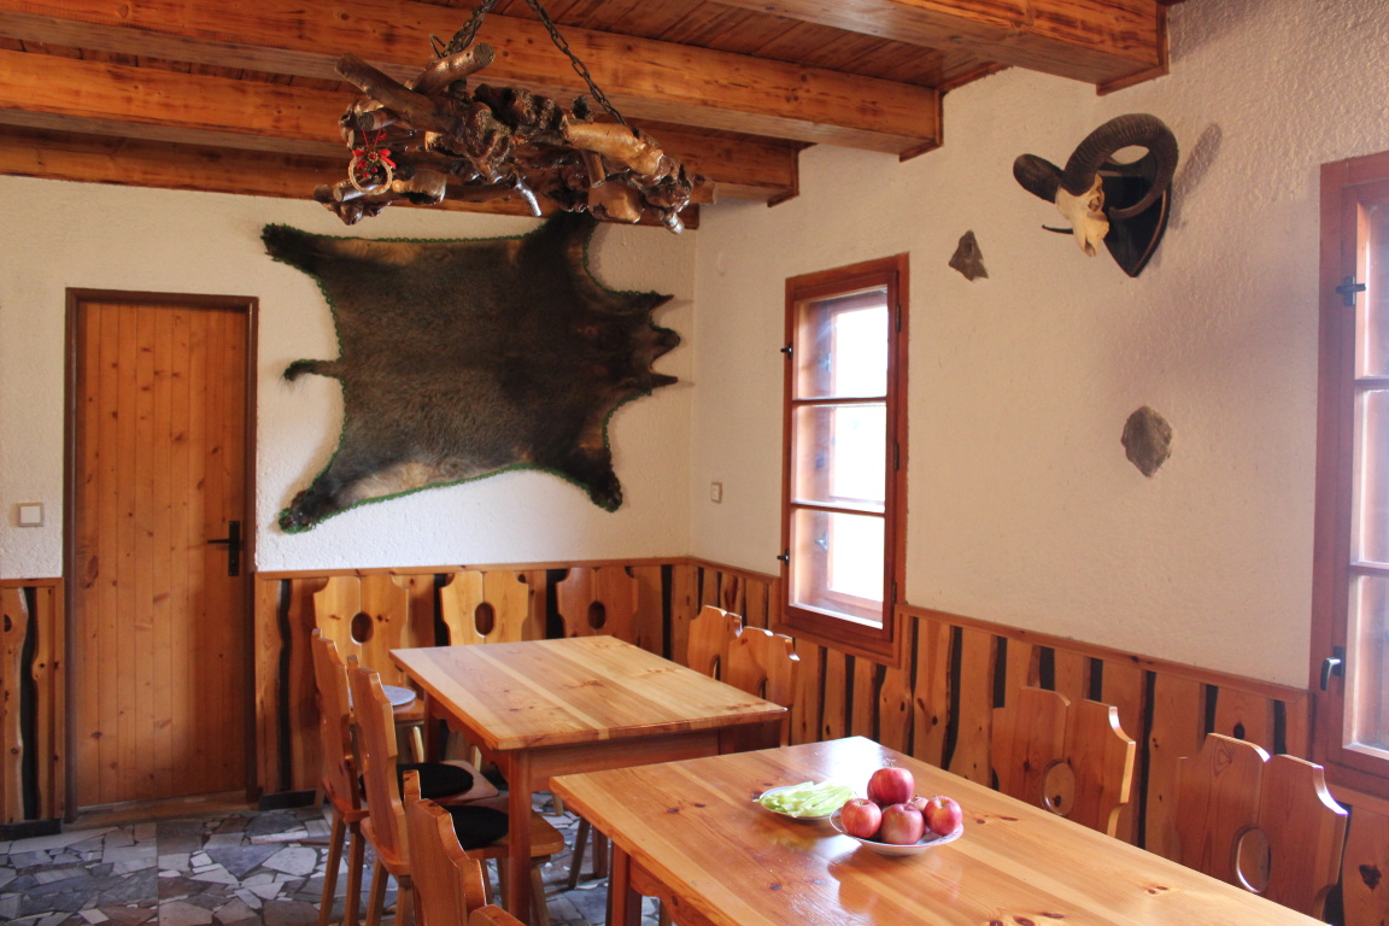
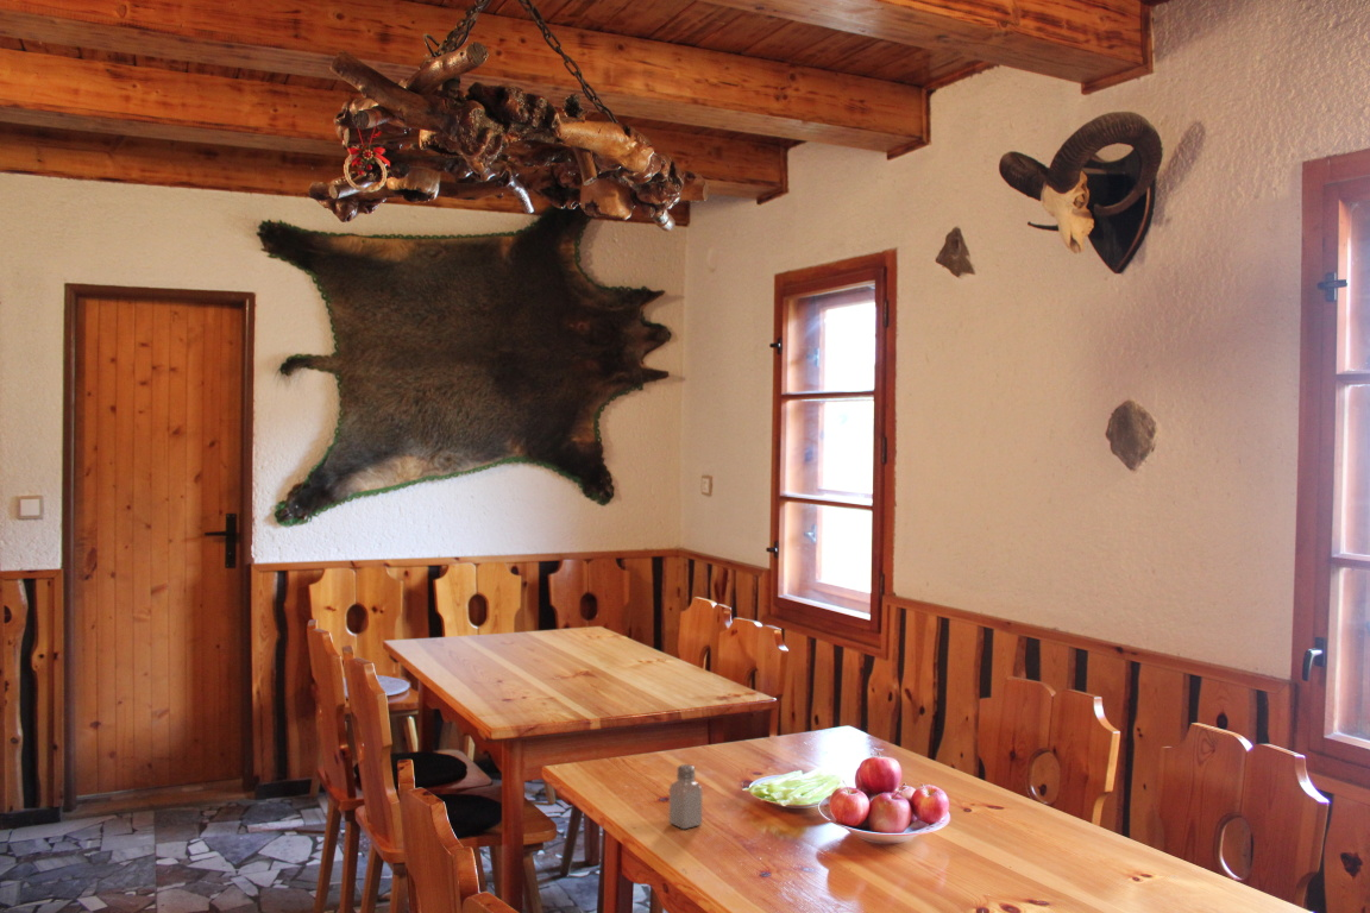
+ saltshaker (685, 794)
